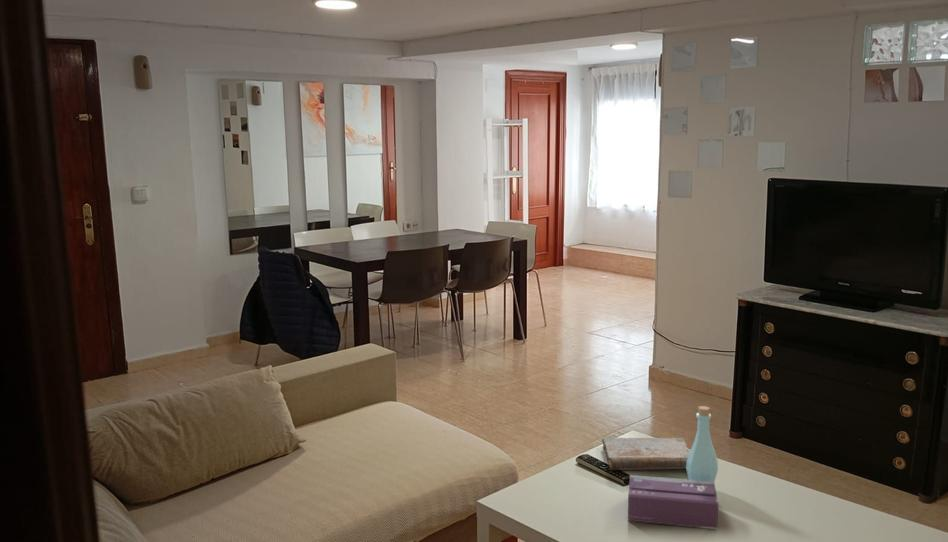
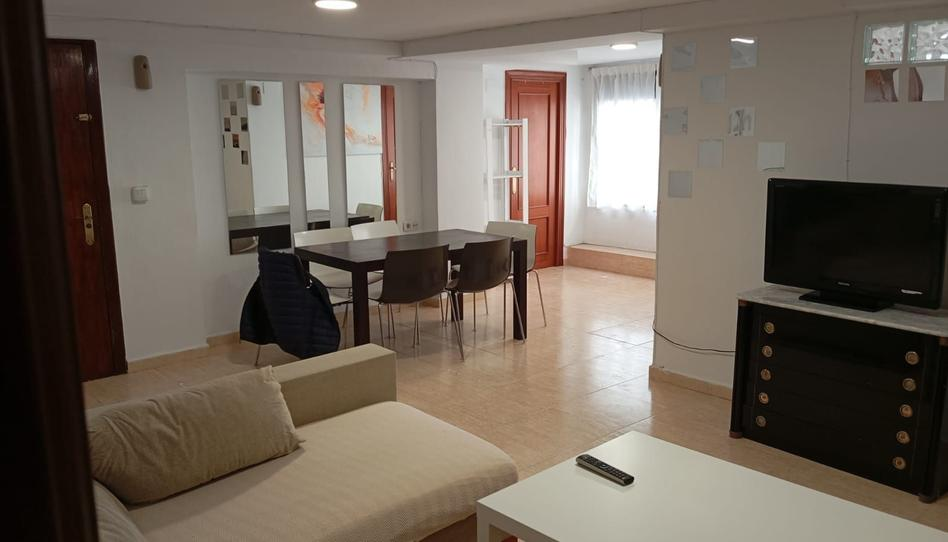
- bottle (702, 449)
- book (646, 452)
- tissue box (671, 500)
